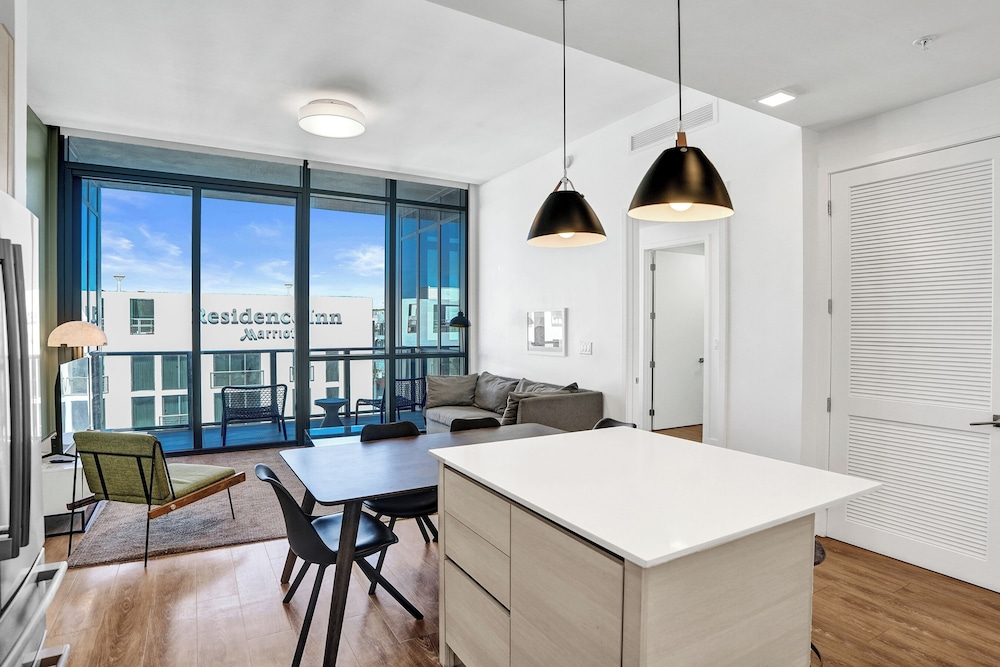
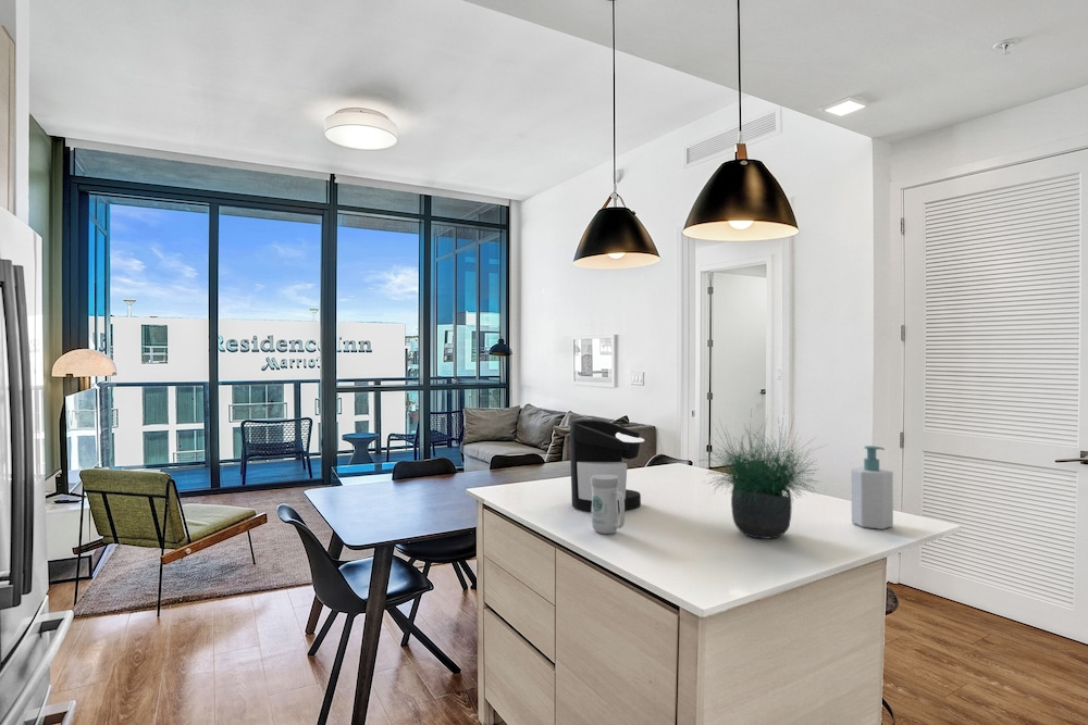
+ mug (608, 504)
+ soap bottle (871, 485)
+ potted plant (759, 468)
+ coffee maker (607, 461)
